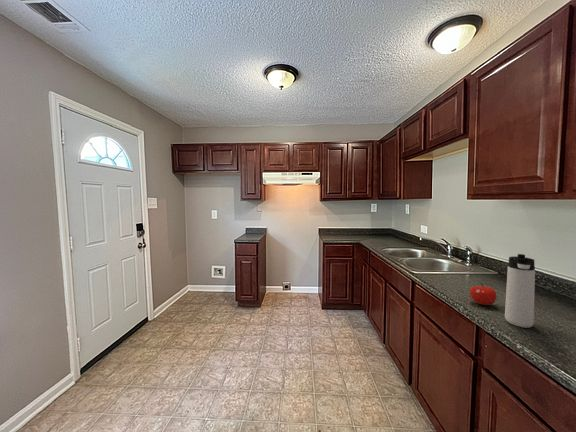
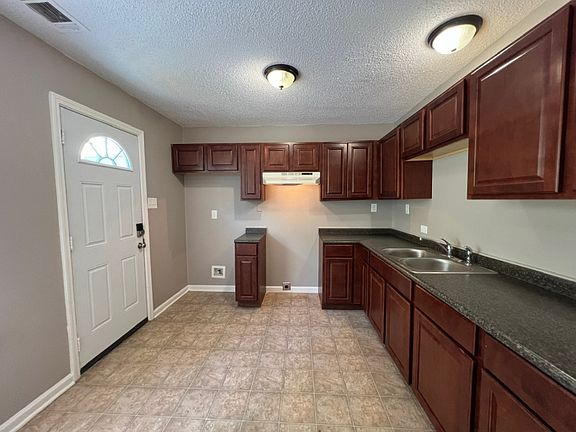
- thermos bottle (520, 290)
- fruit (482, 293)
